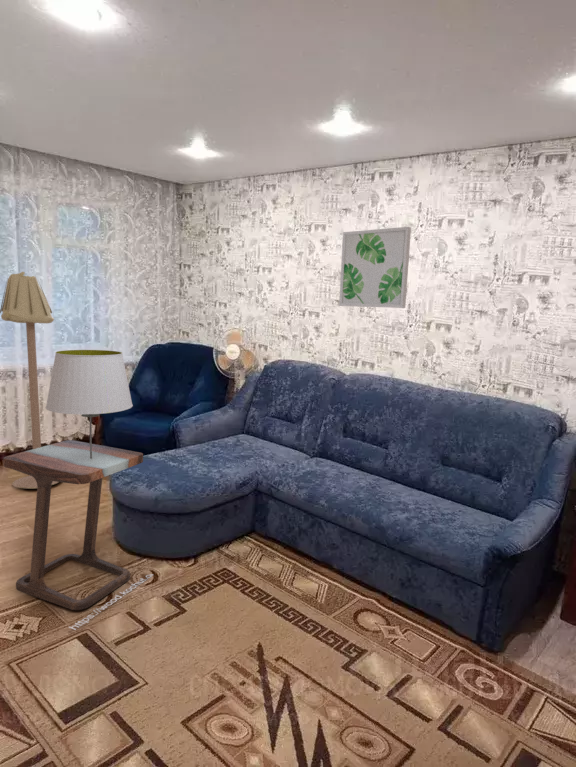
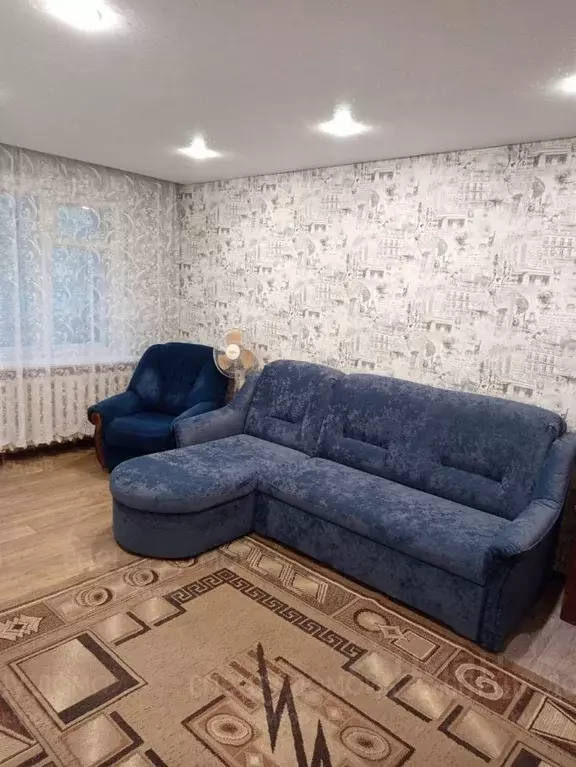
- side table (86, 520)
- wall art (373, 268)
- table lamp (90, 405)
- floor lamp (30, 378)
